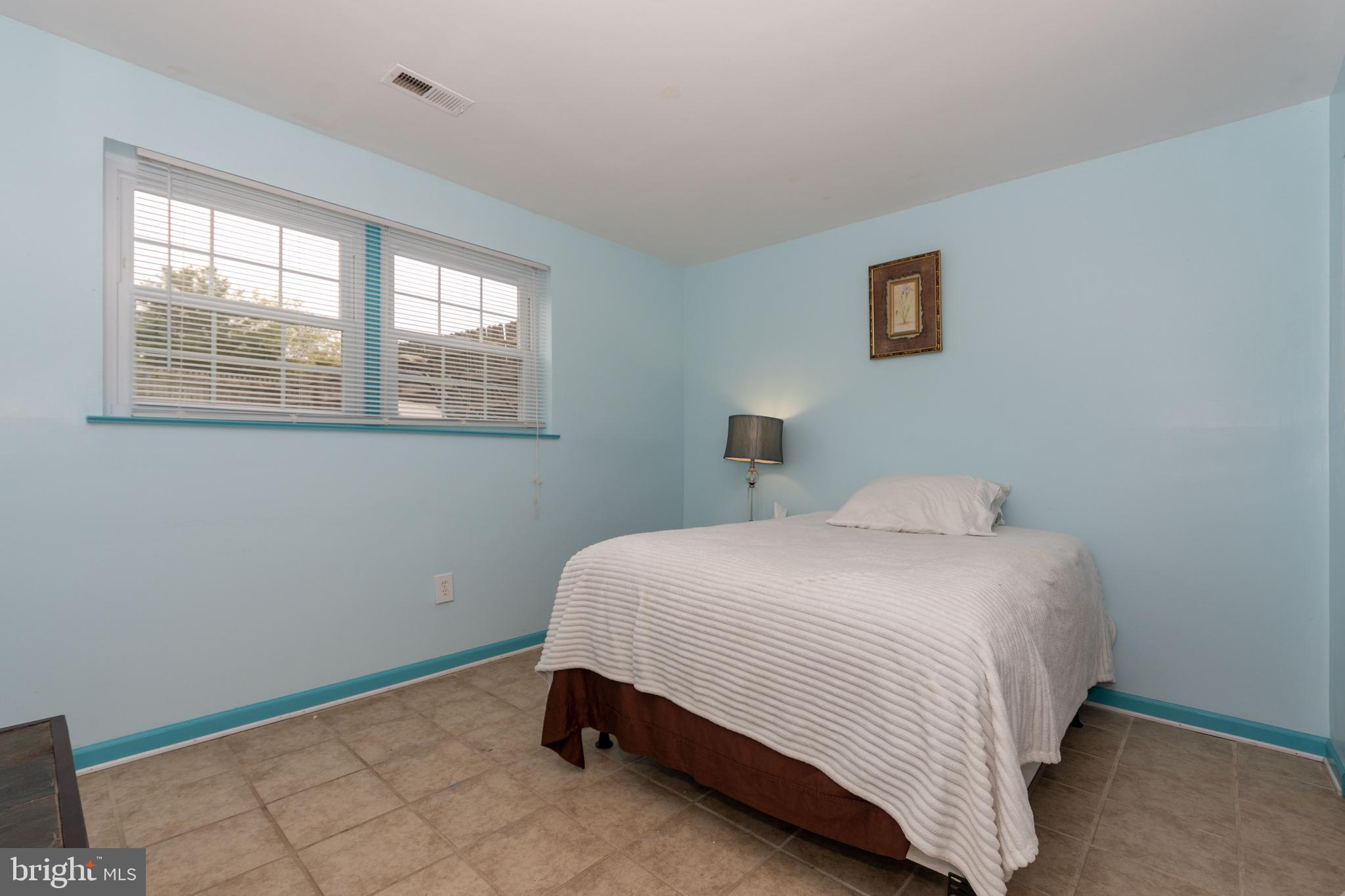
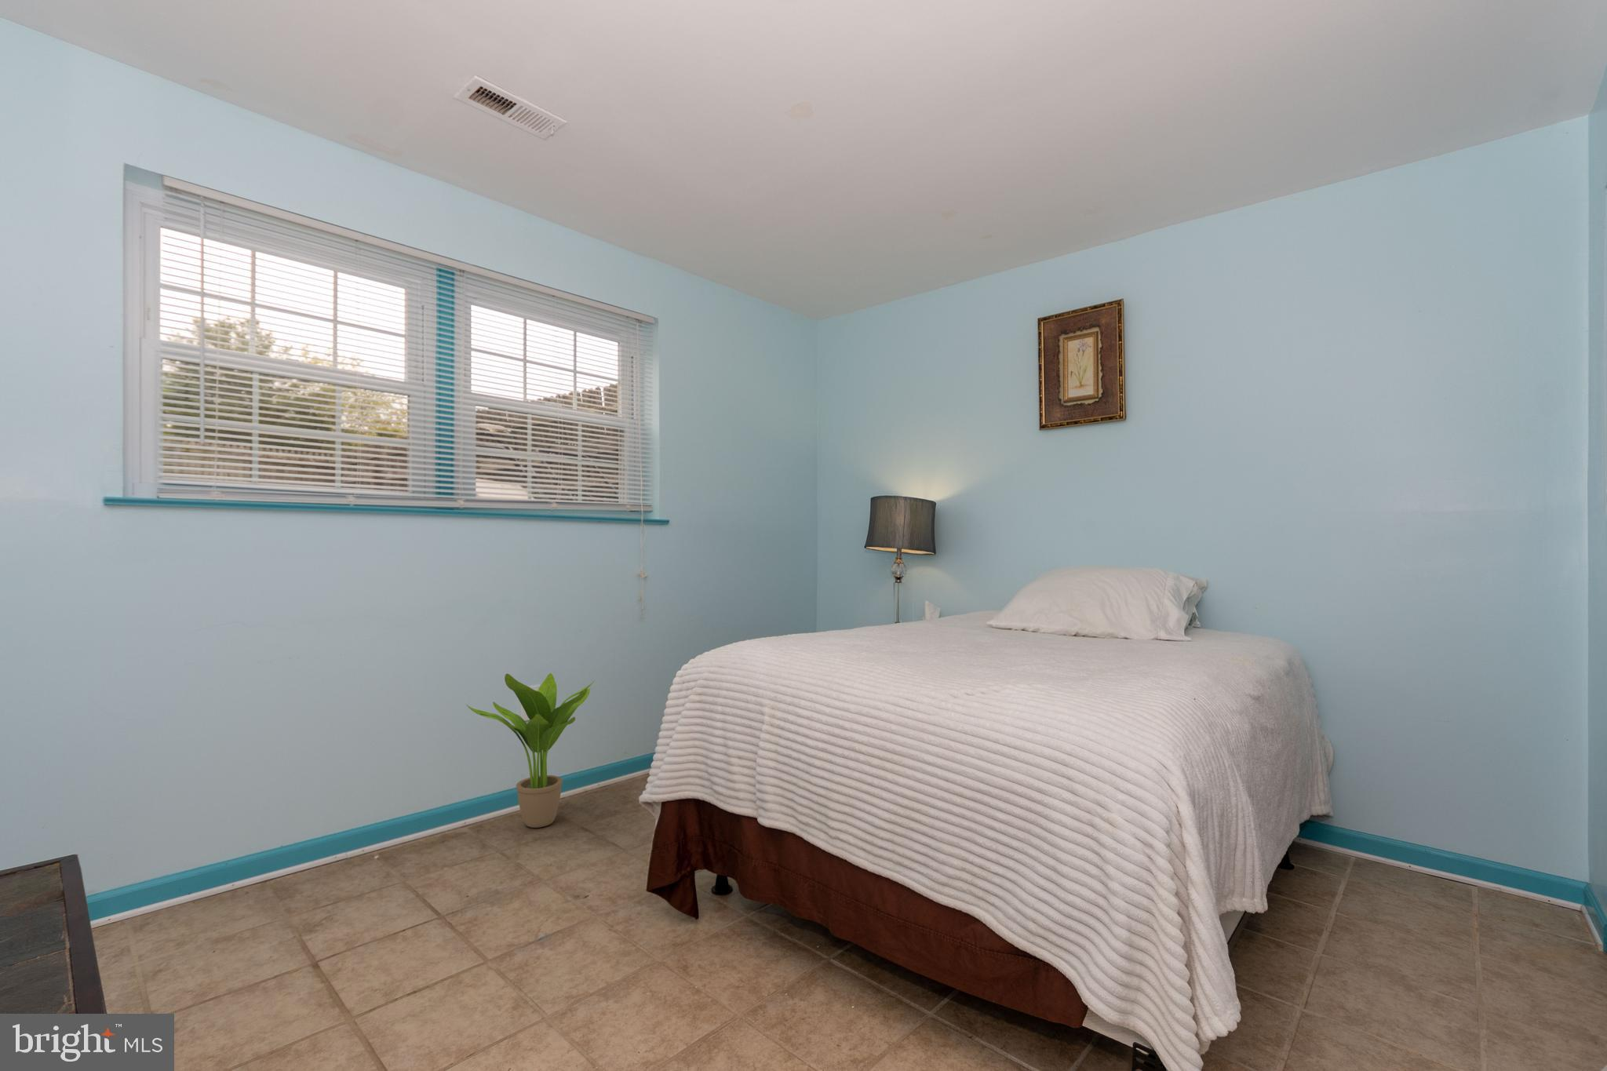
+ potted plant (550, 743)
